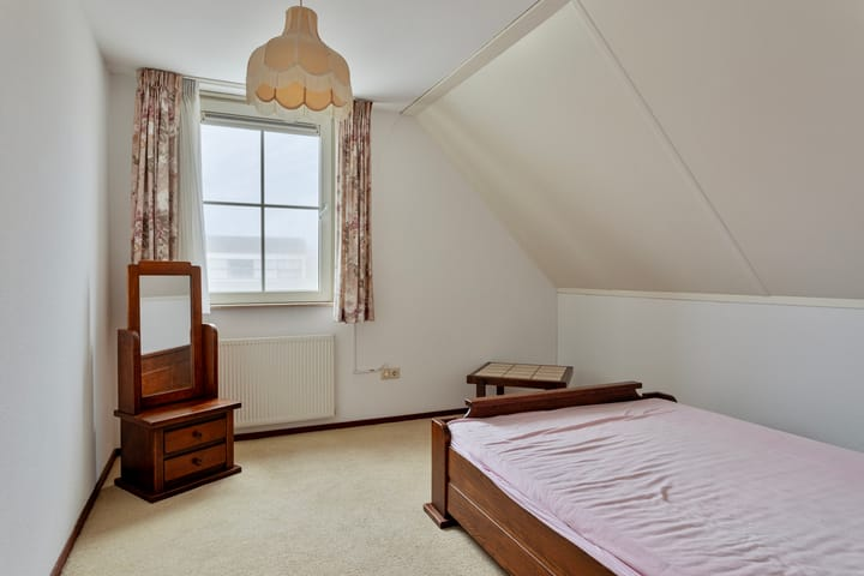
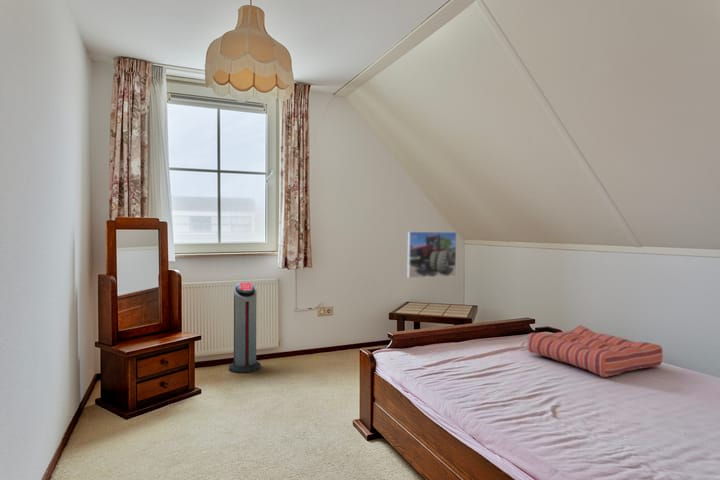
+ air purifier (245, 325)
+ seat cushion (591, 348)
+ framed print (432, 254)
